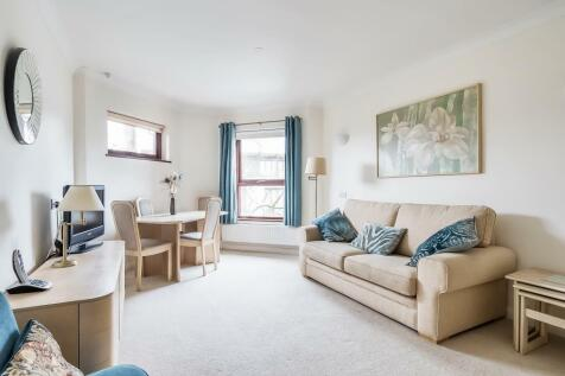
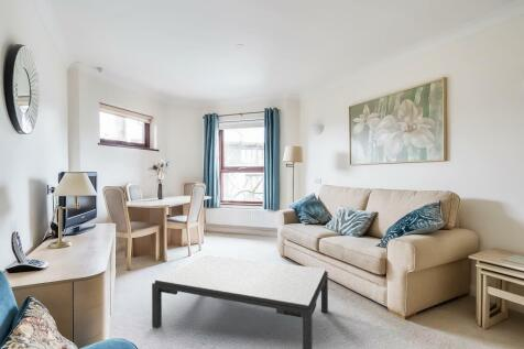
+ coffee table (244, 296)
